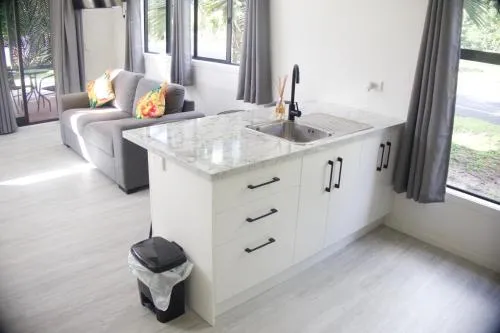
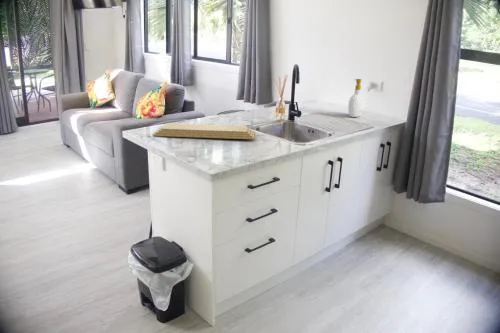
+ cutting board (205, 130)
+ soap bottle (356, 97)
